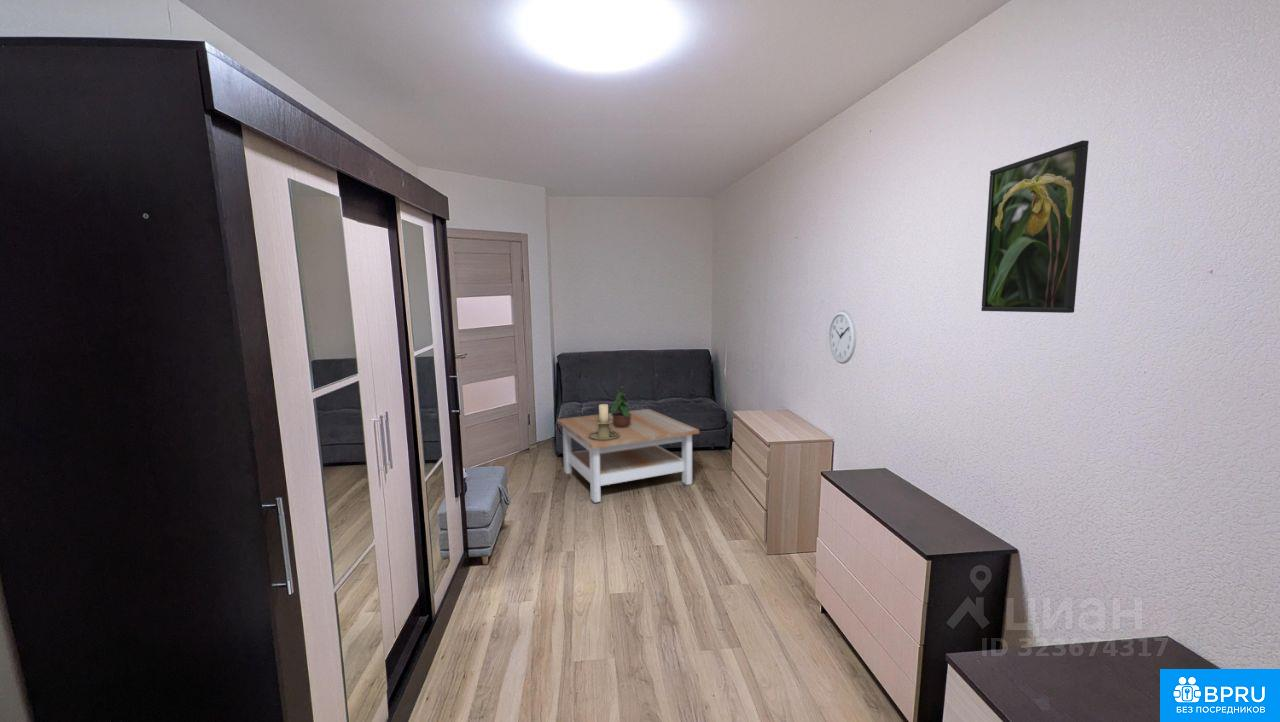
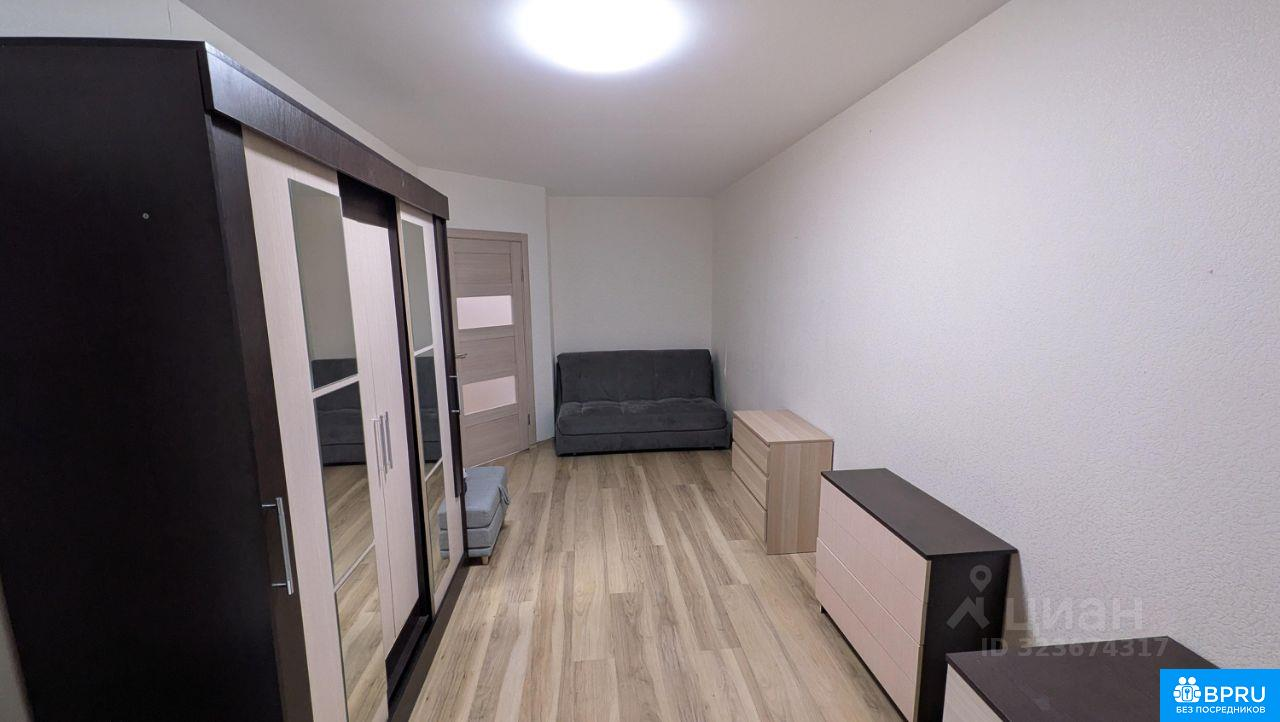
- coffee table (625, 451)
- candle holder (603, 420)
- potted plant (620, 405)
- wall clock (840, 337)
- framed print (1028, 235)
